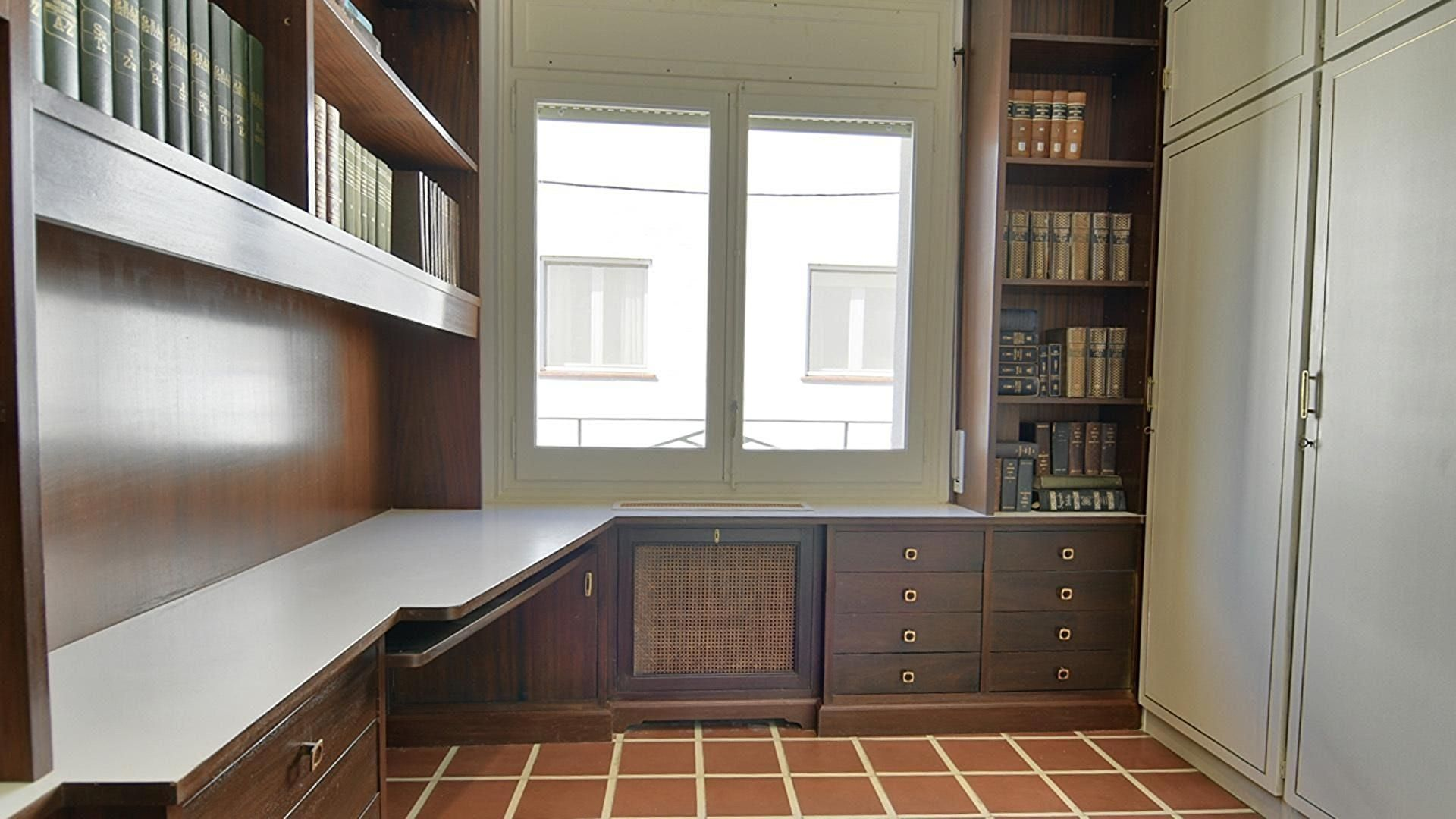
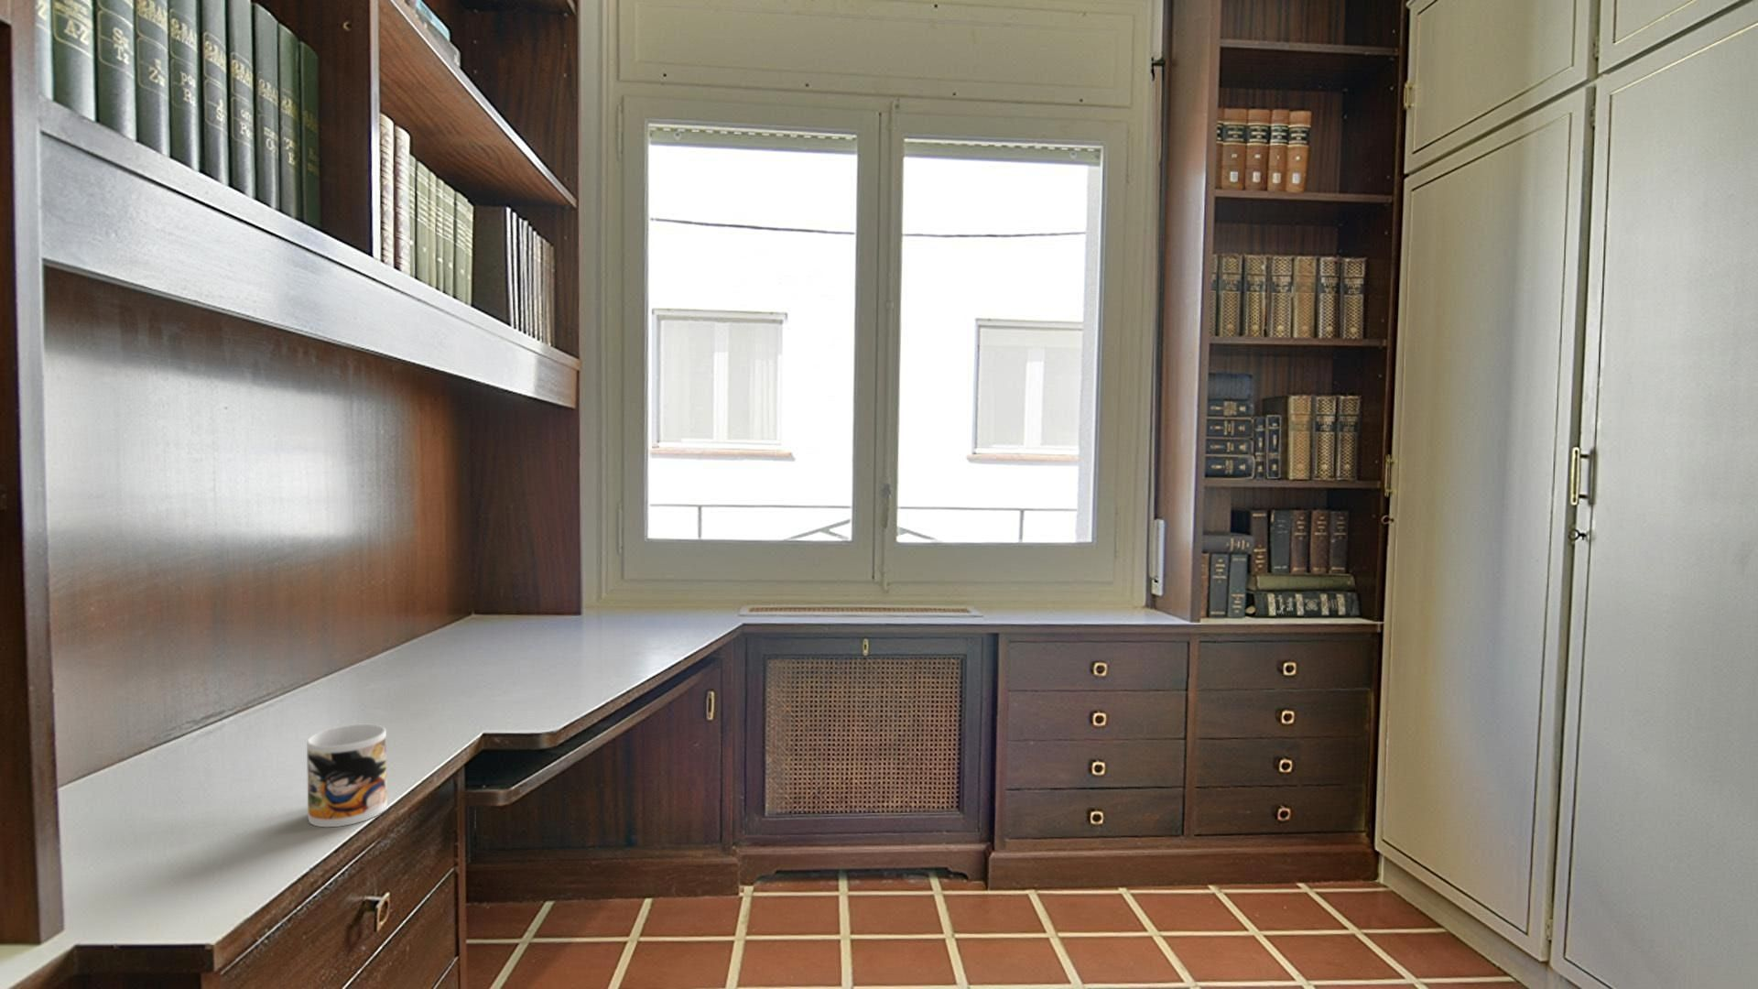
+ mug (350, 767)
